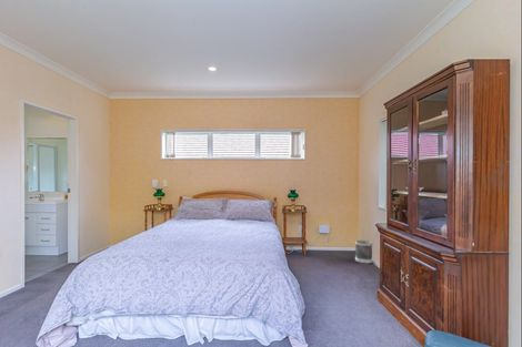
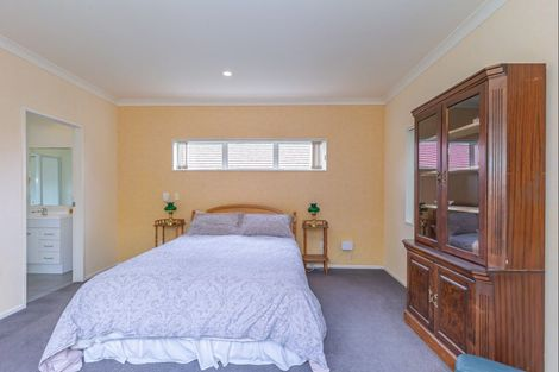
- wastebasket (364, 251)
